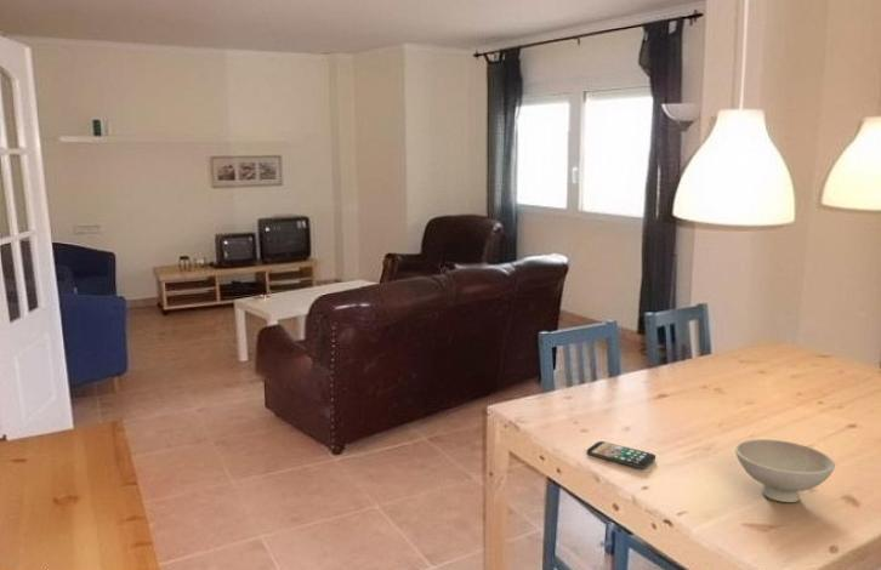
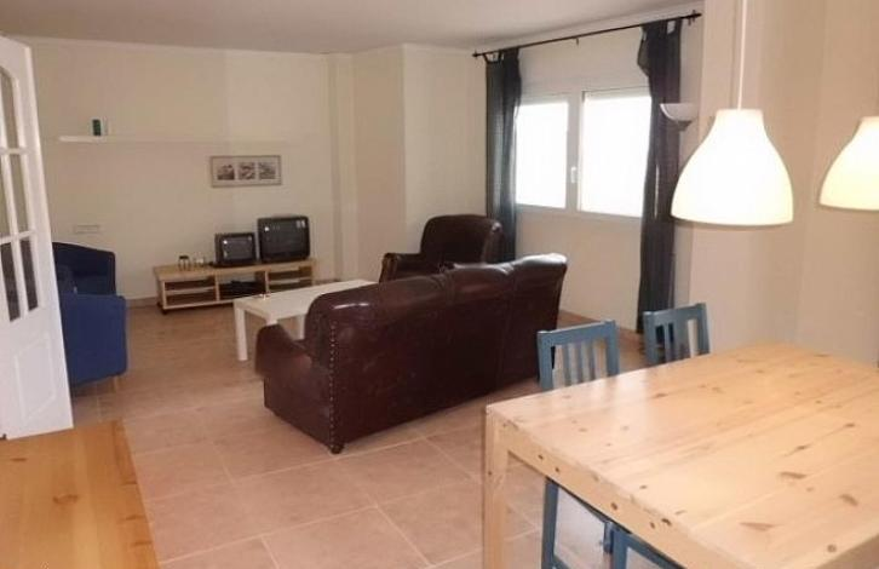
- smartphone (620, 454)
- bowl (781, 474)
